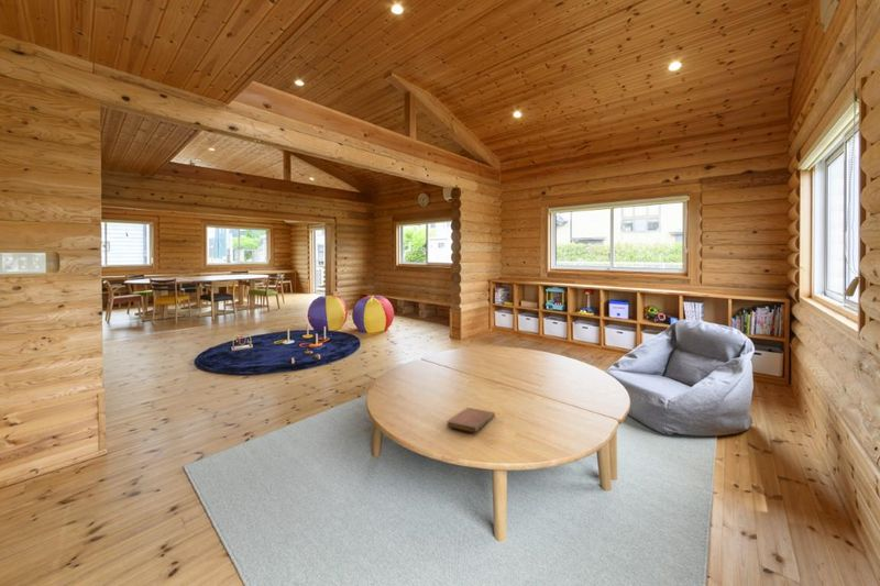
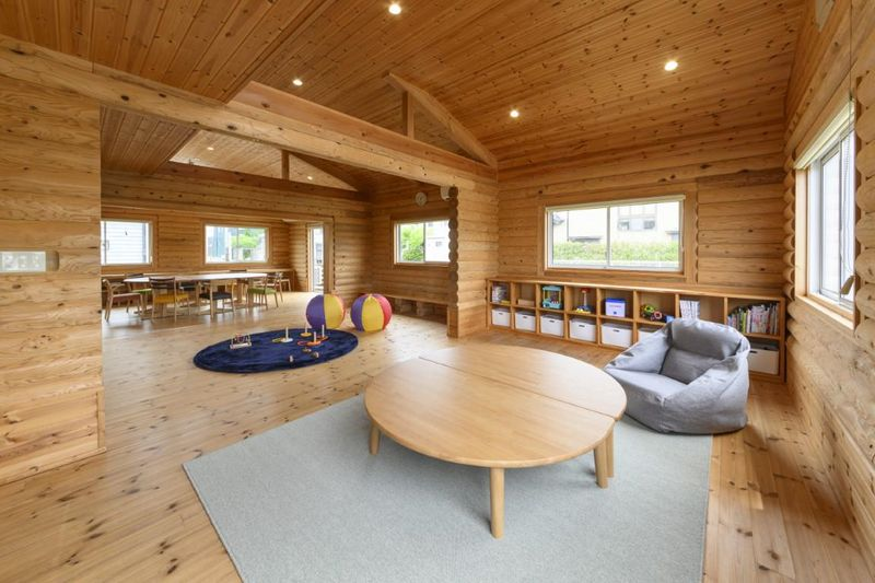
- notebook (471, 419)
